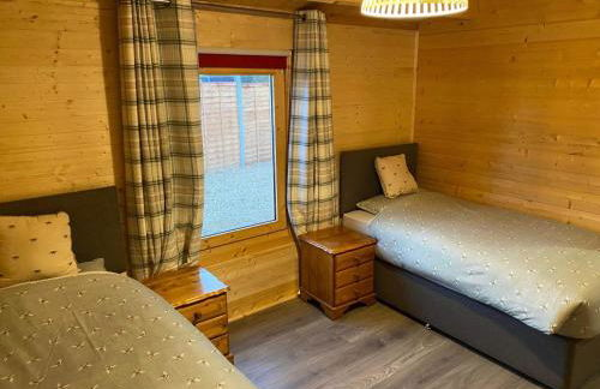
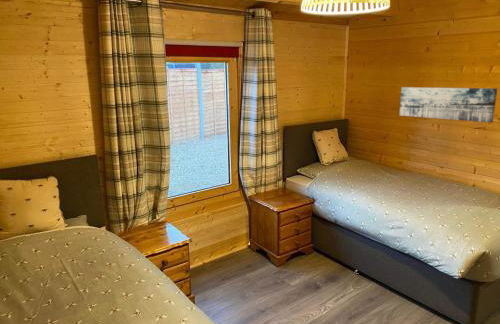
+ wall art (443, 103)
